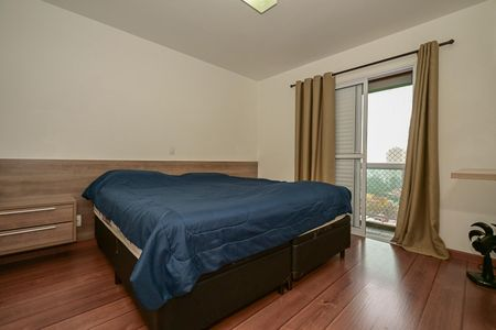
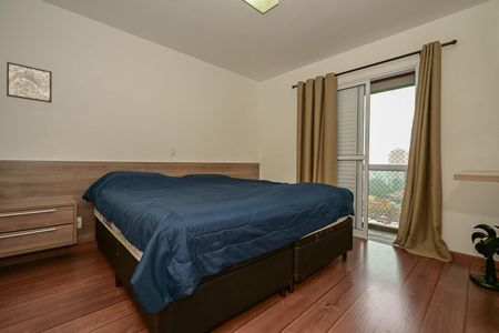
+ wall art (30, 83)
